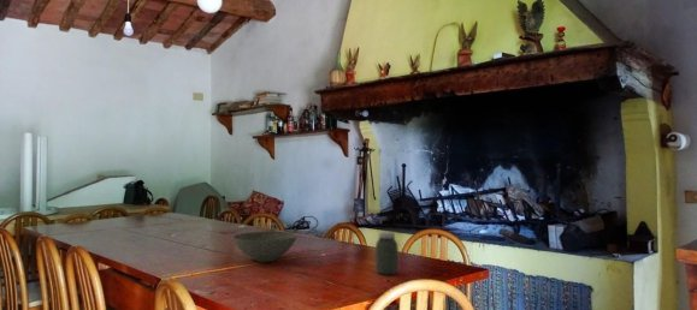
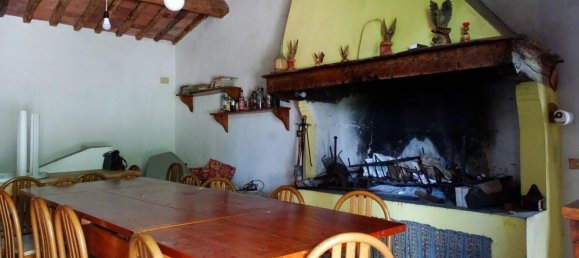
- bowl (265, 248)
- jar (386, 252)
